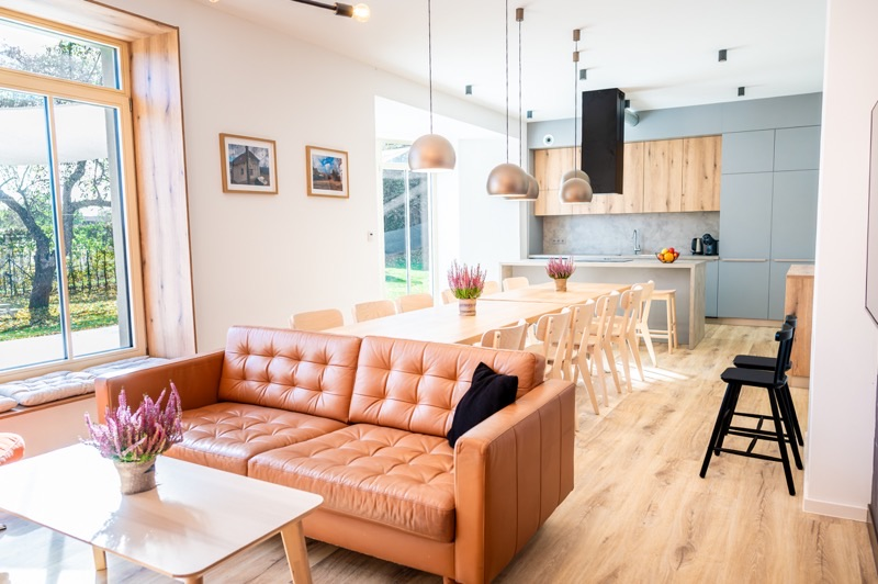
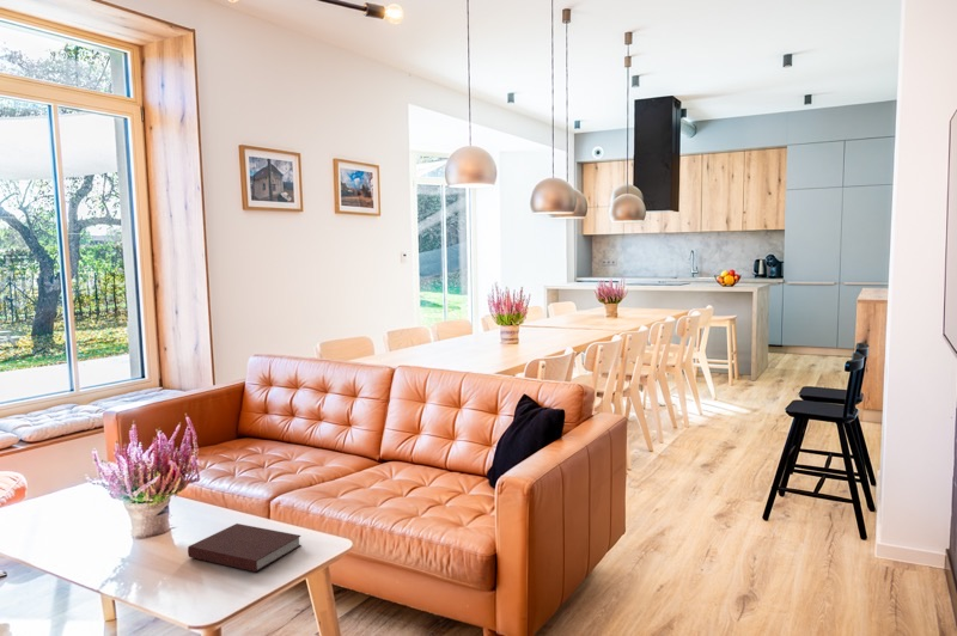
+ notebook (245, 545)
